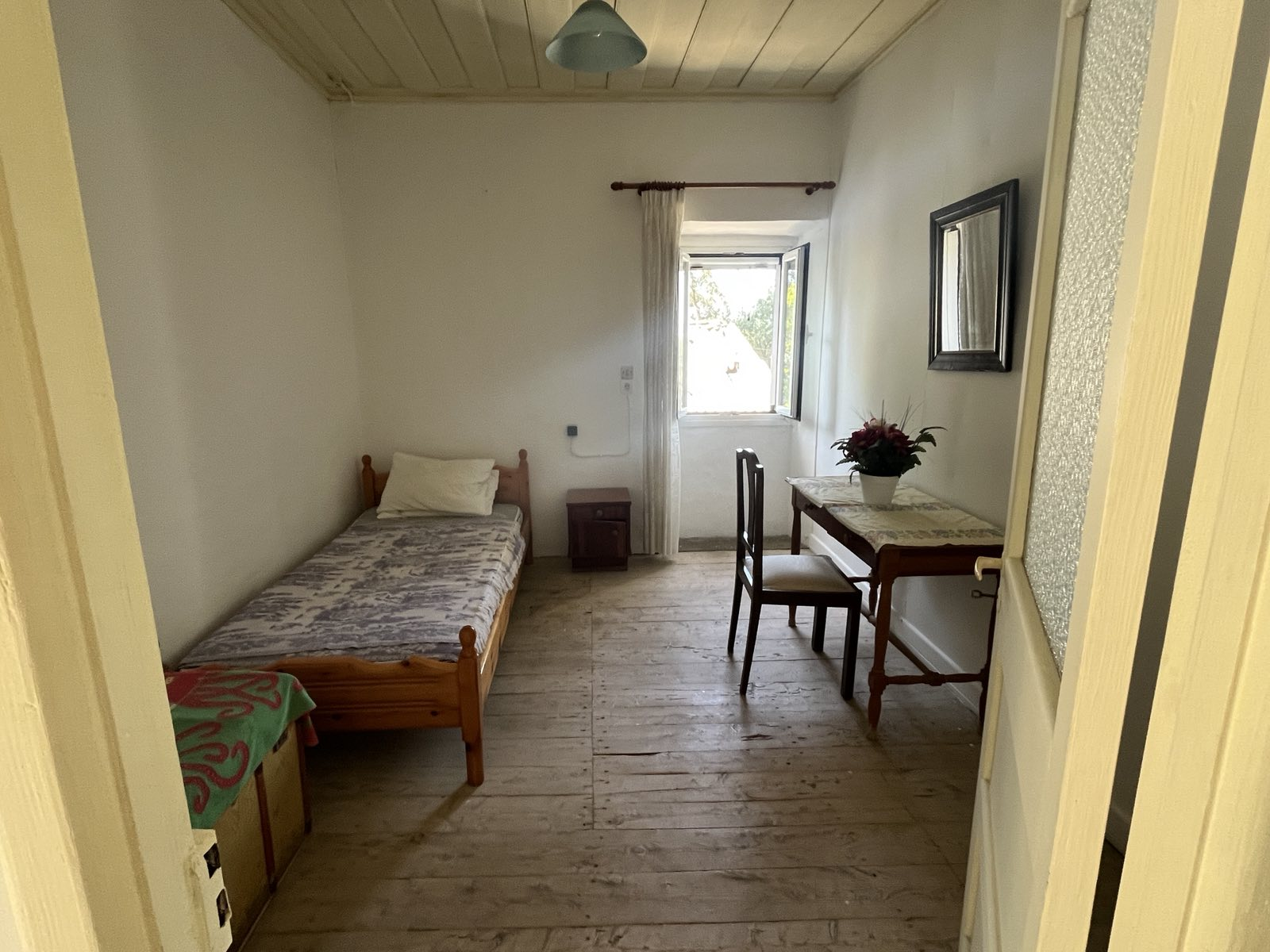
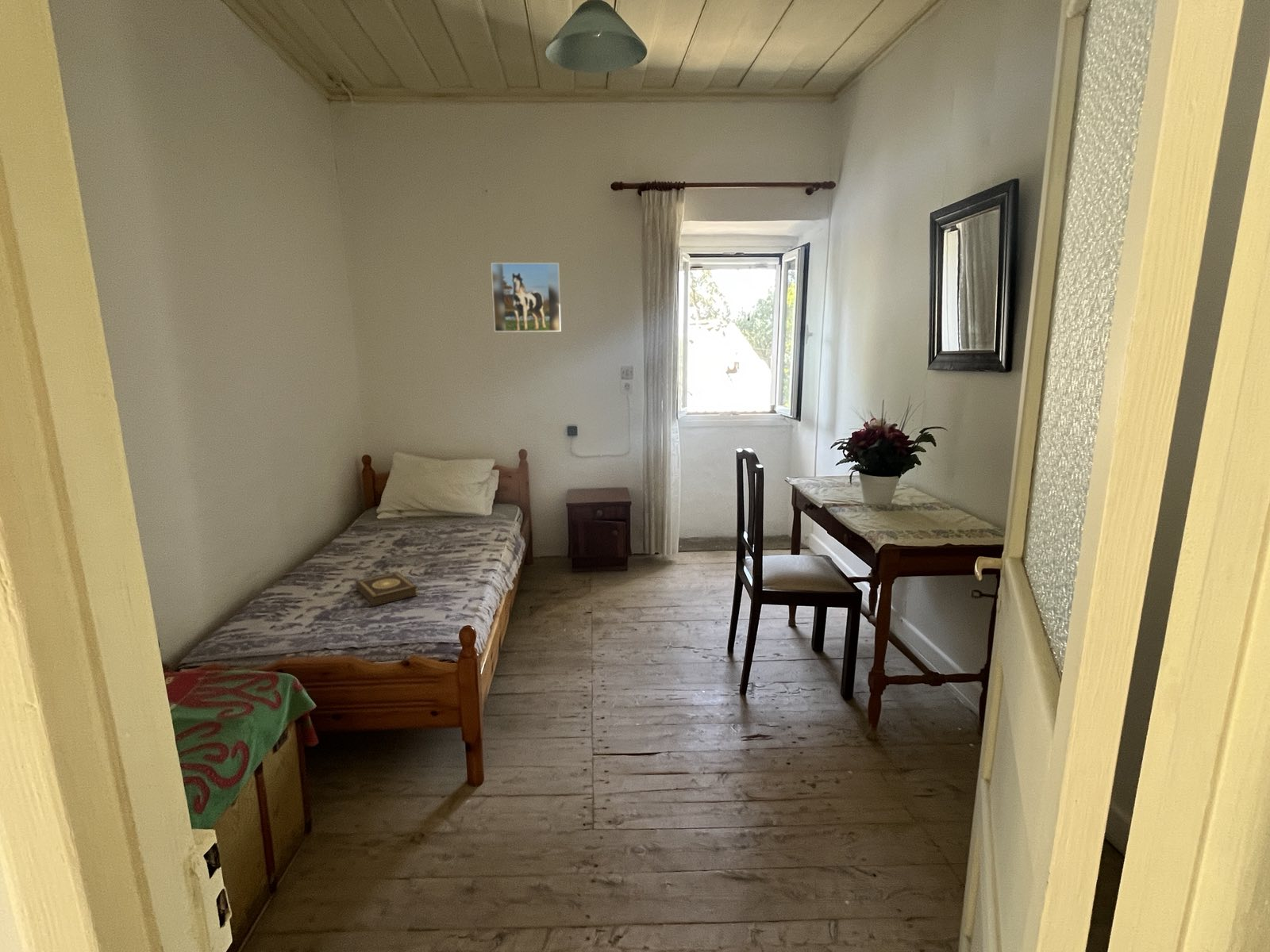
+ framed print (526, 298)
+ book (386, 588)
